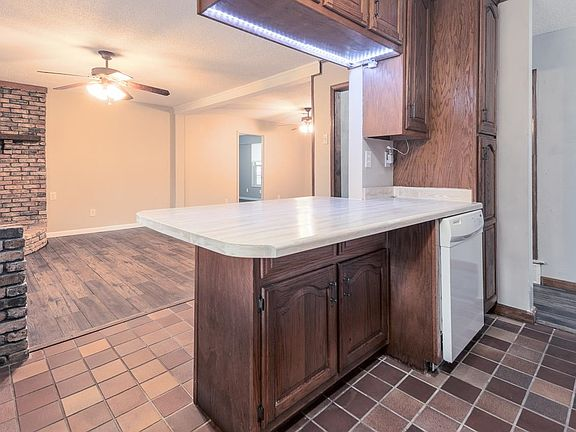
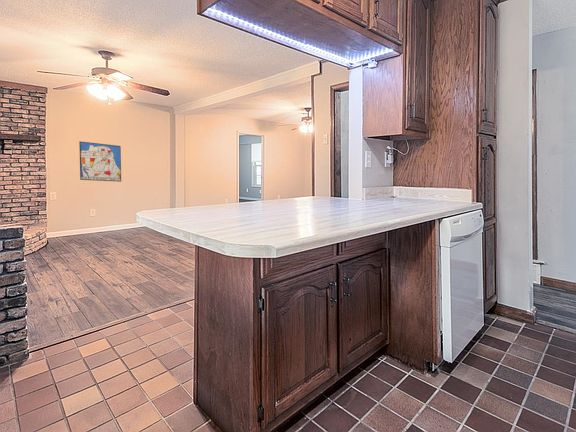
+ wall art (101, 162)
